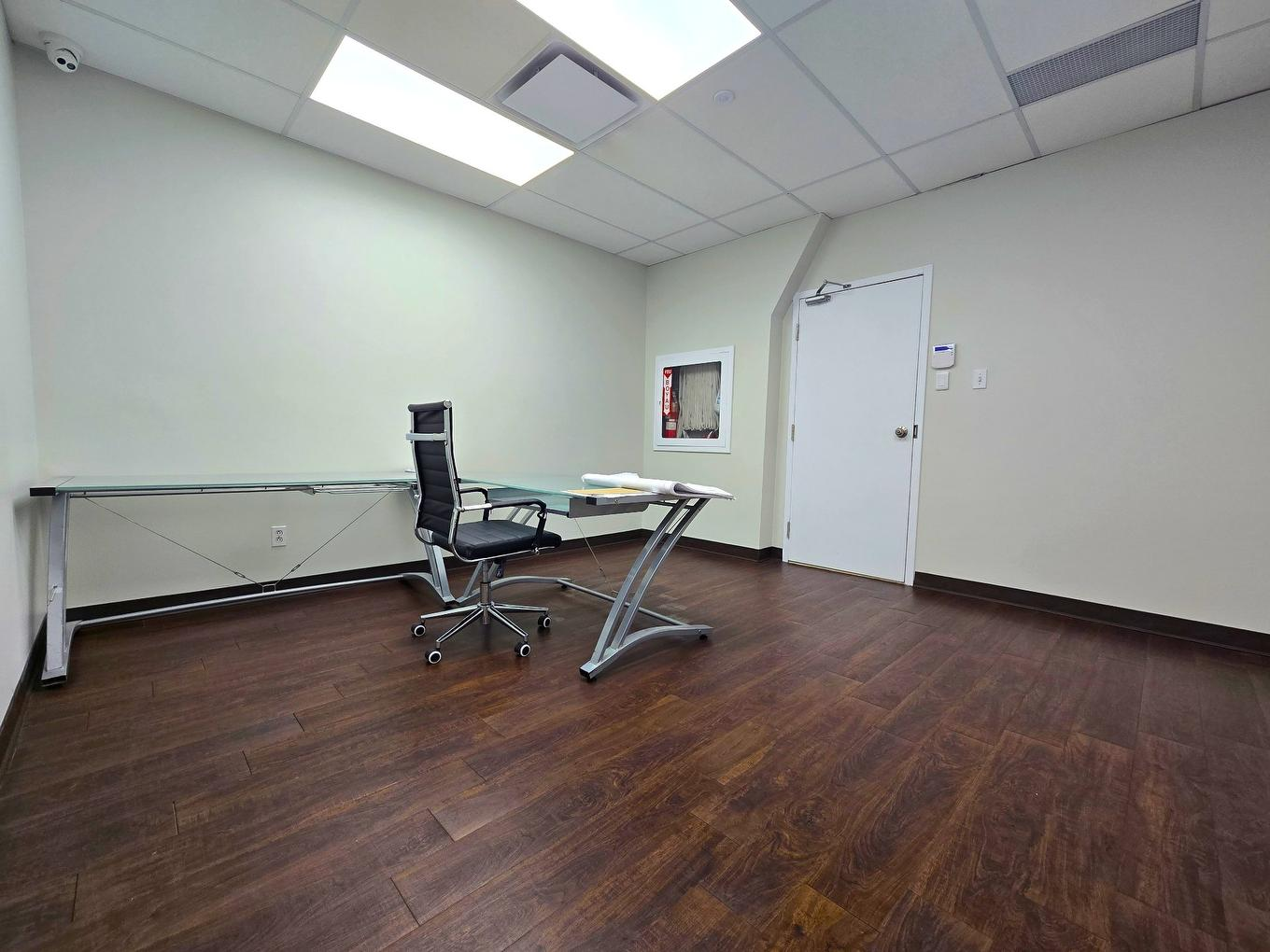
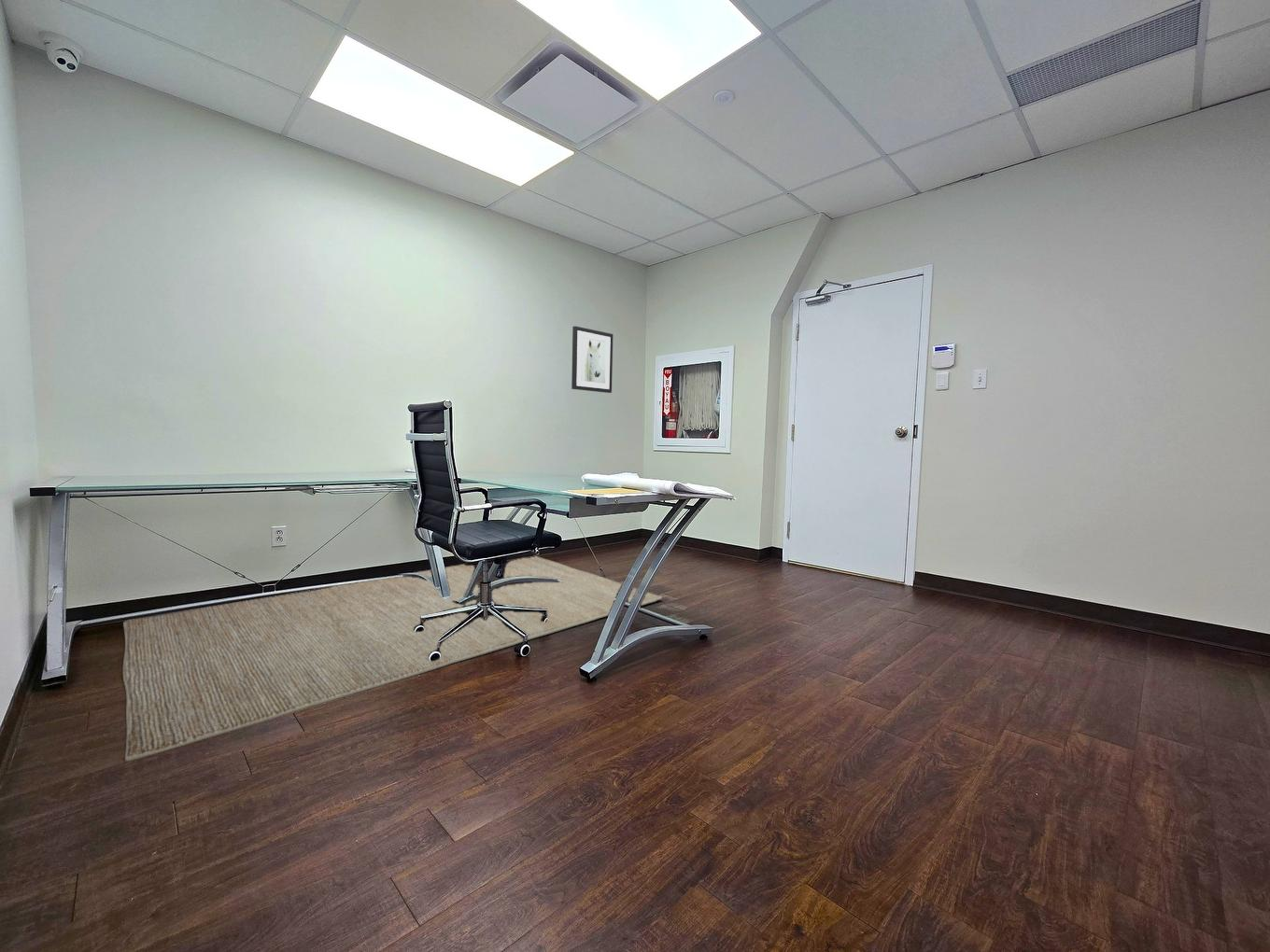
+ wall art (592, 360)
+ rug (422, 609)
